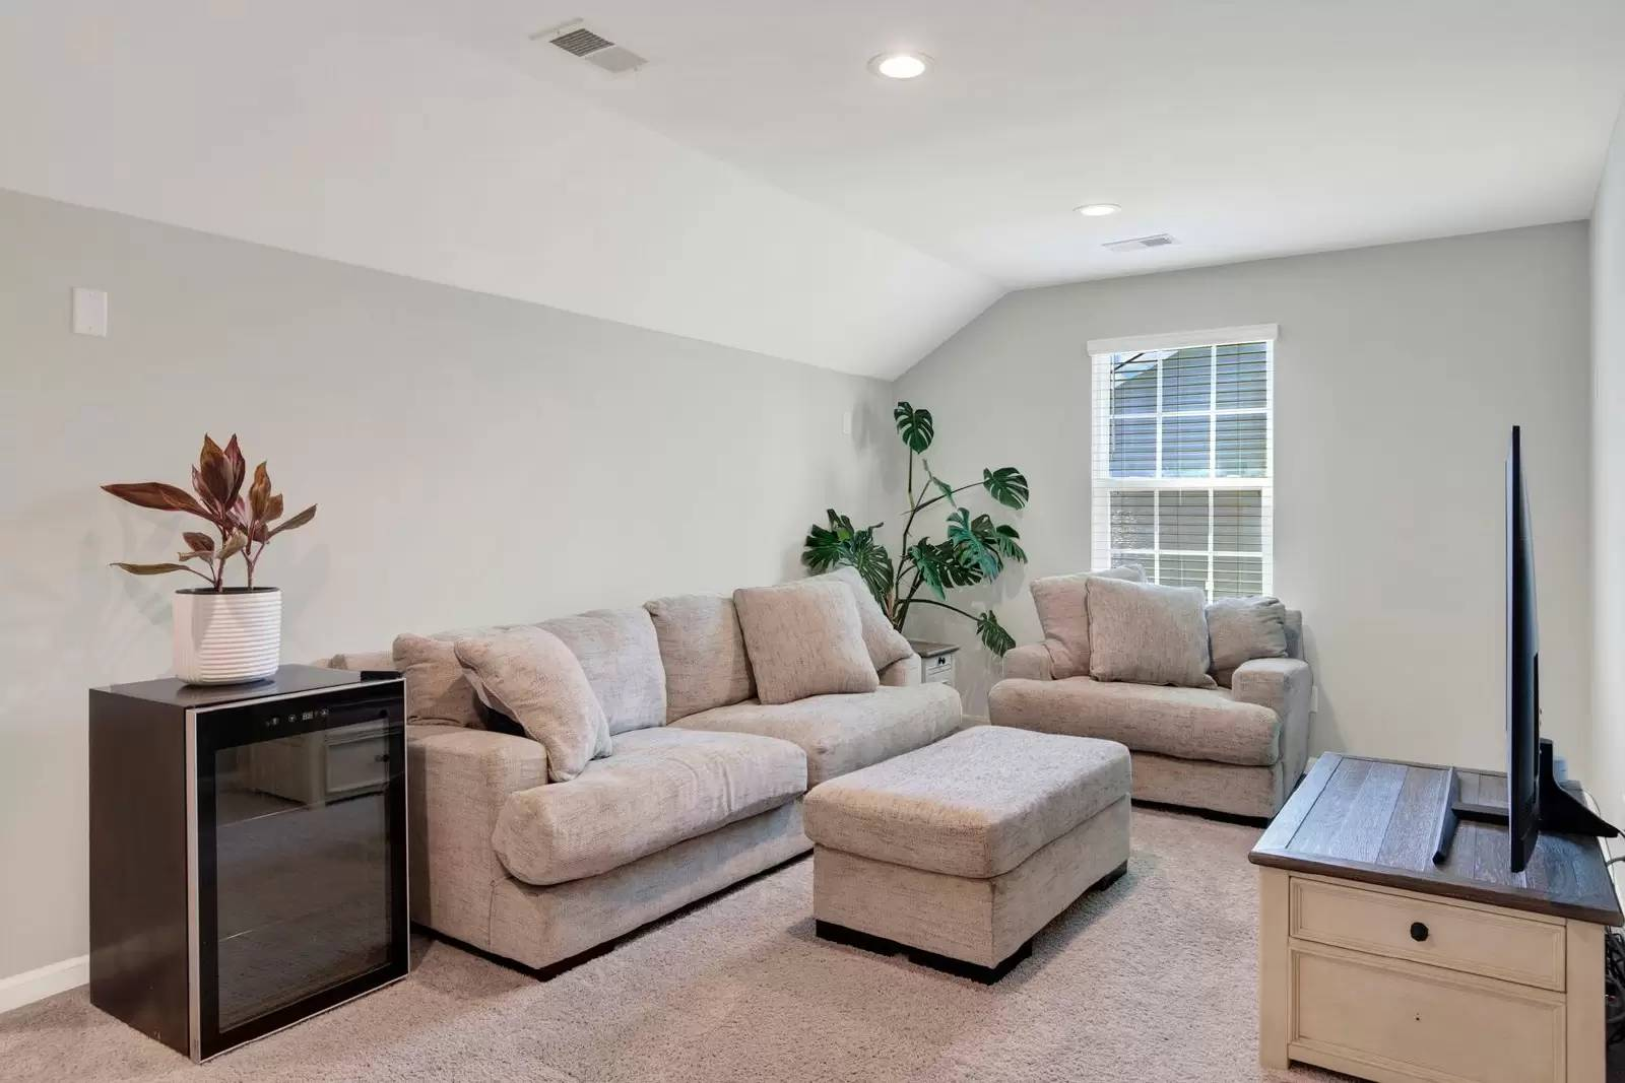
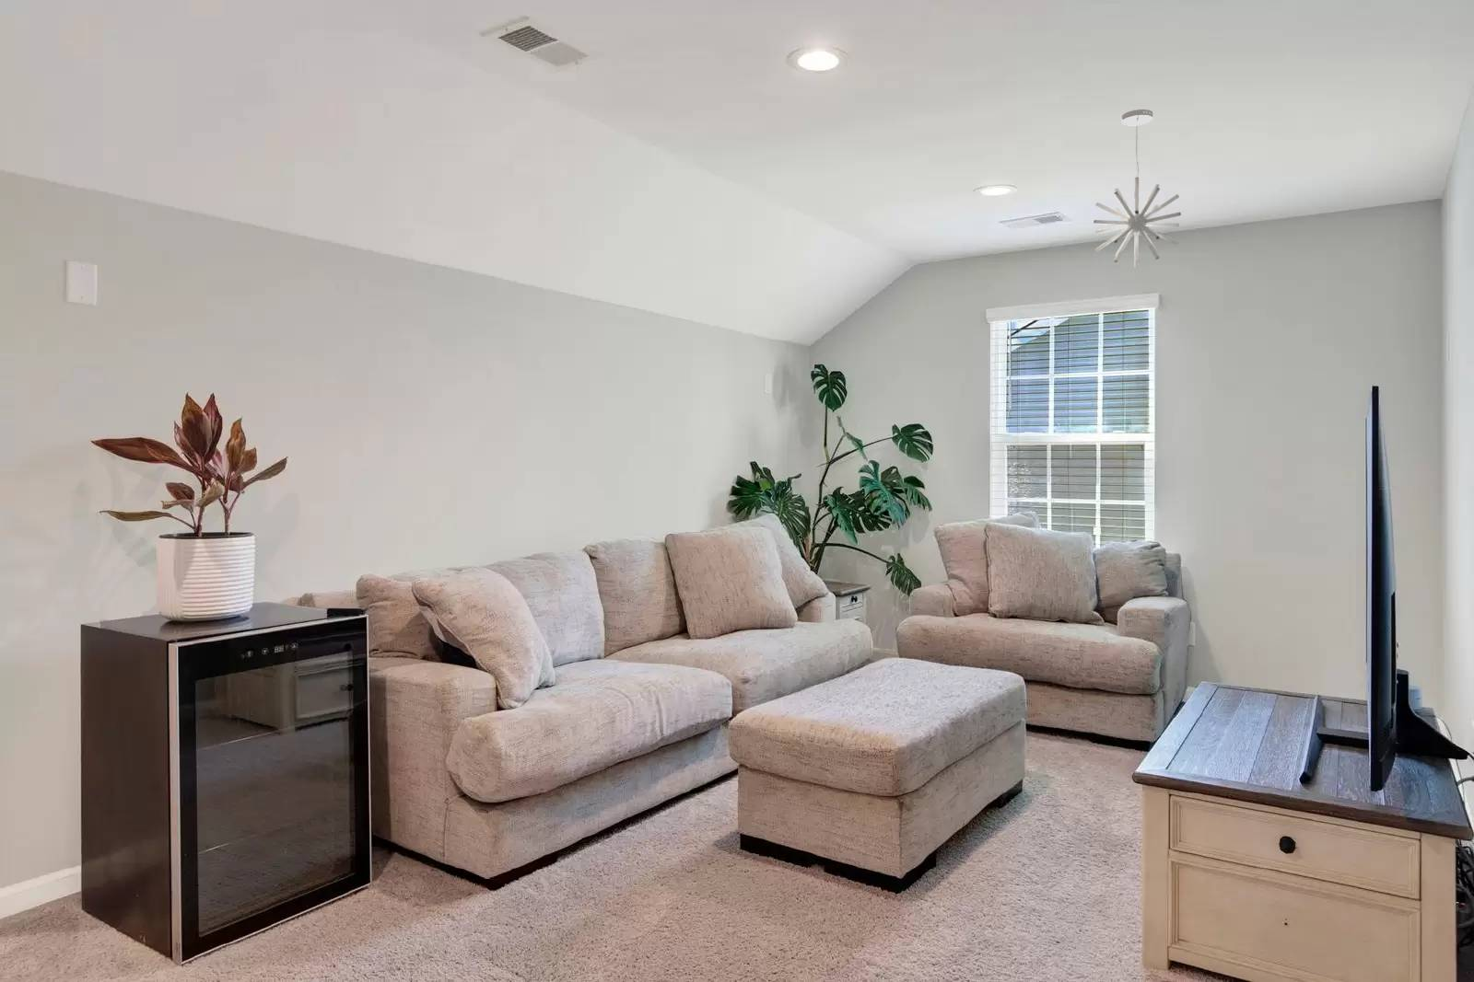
+ pendant light (1137, 189)
